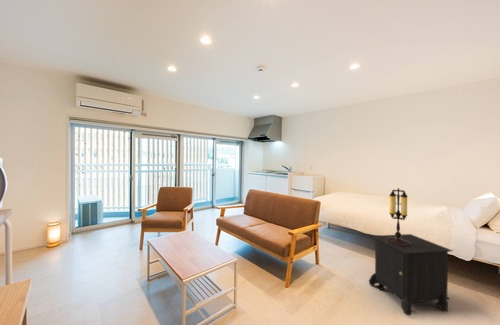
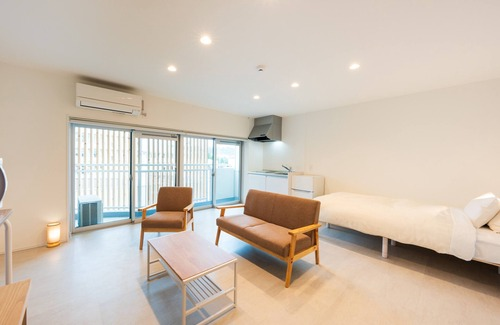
- nightstand (407, 269)
- table lamp (398, 215)
